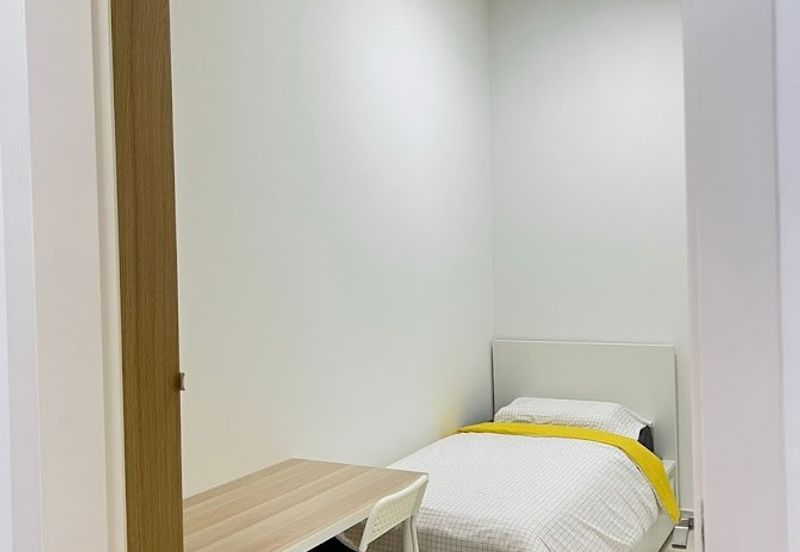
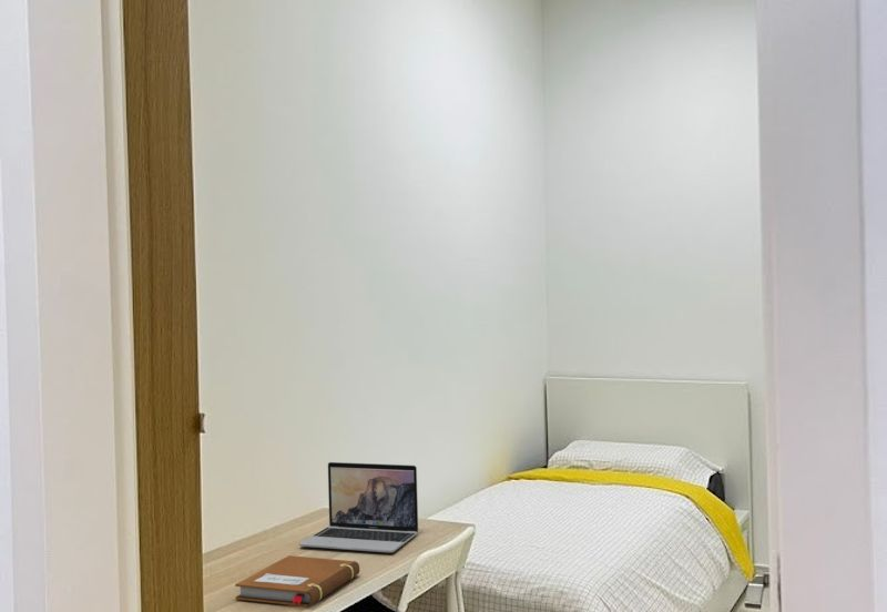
+ notebook (298, 580)
+ laptop (358, 506)
